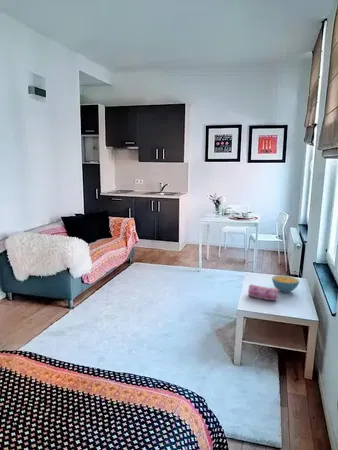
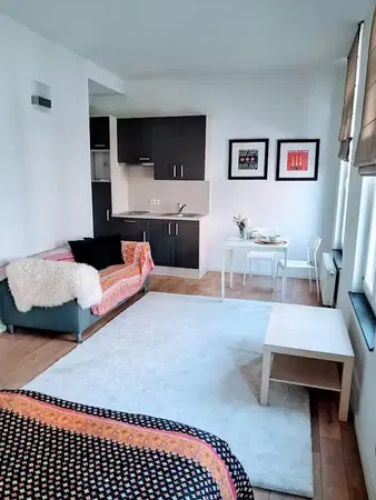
- cereal bowl (285, 285)
- pencil case (262, 292)
